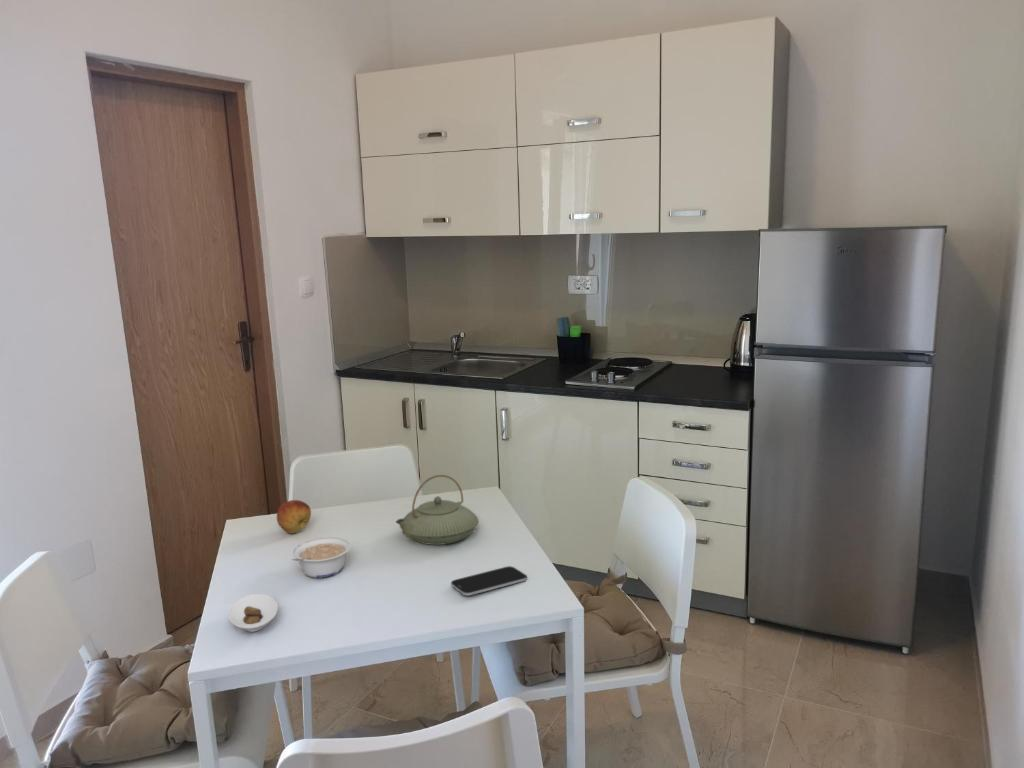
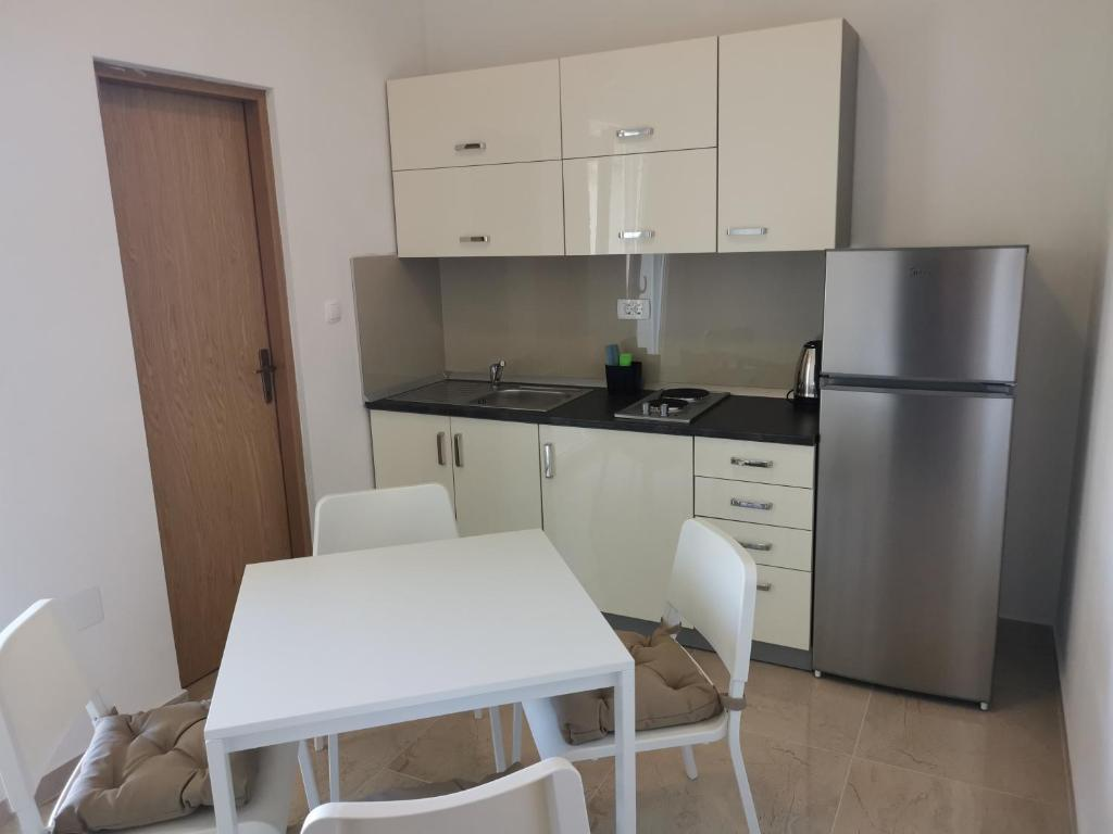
- fruit (293, 516)
- smartphone (489, 580)
- teapot (433, 507)
- legume (322, 557)
- saucer (253, 615)
